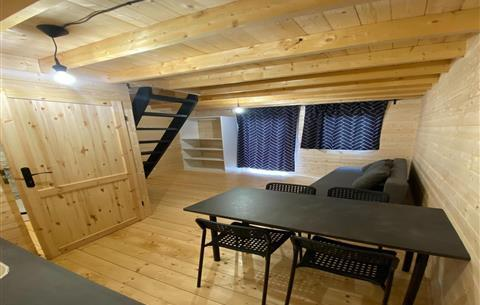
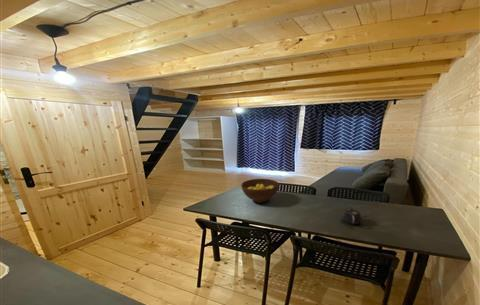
+ teapot (351, 214)
+ fruit bowl (260, 192)
